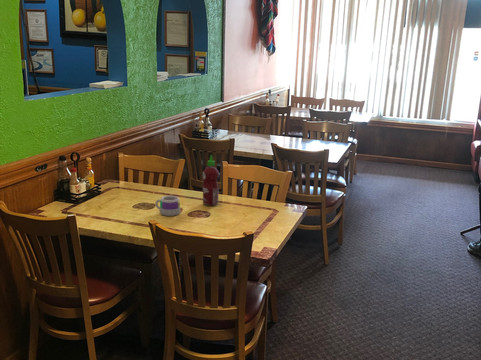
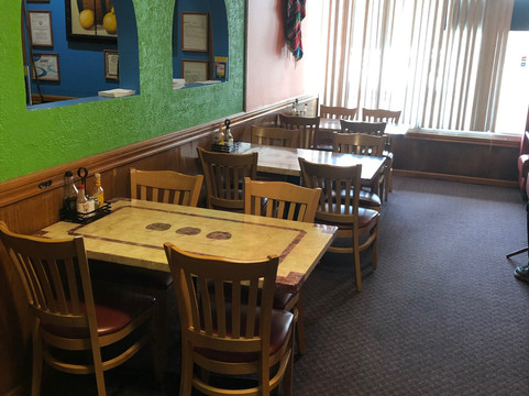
- mug (167, 205)
- hot sauce (210, 179)
